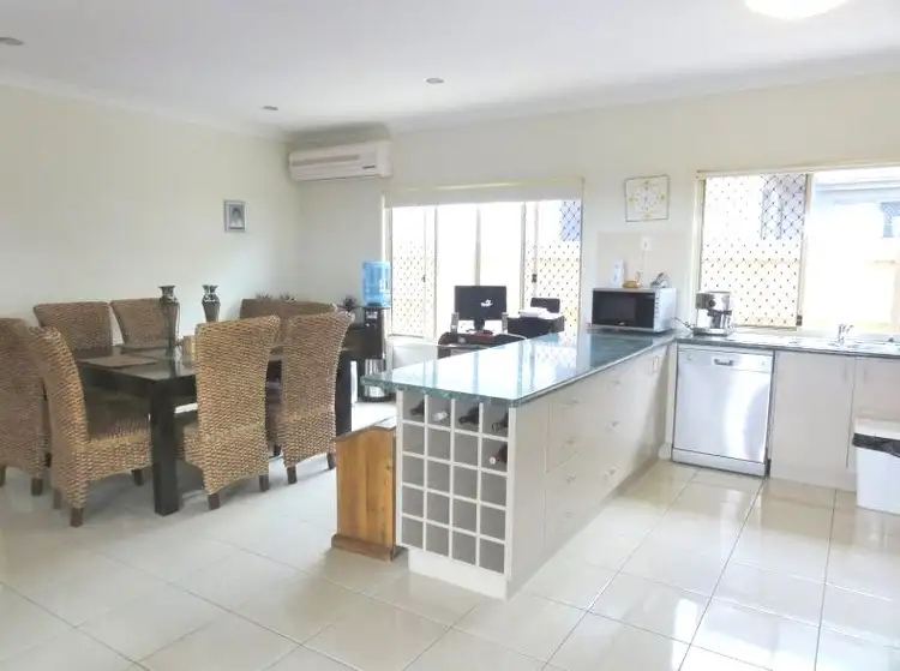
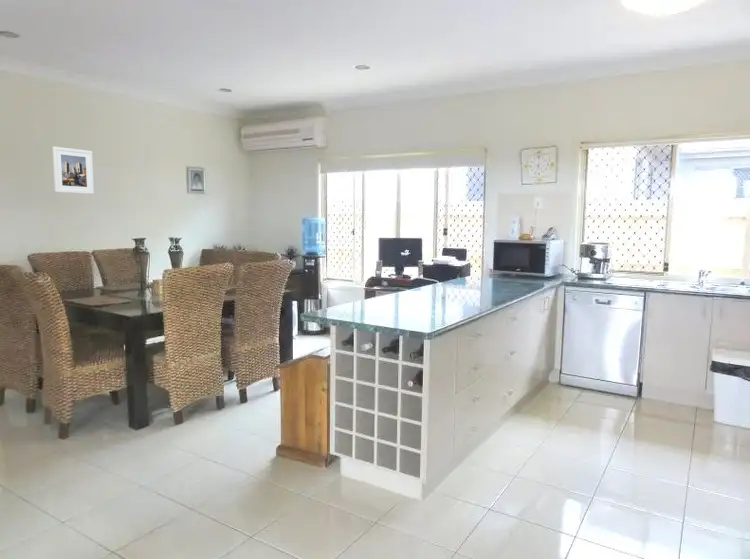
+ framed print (73, 171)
